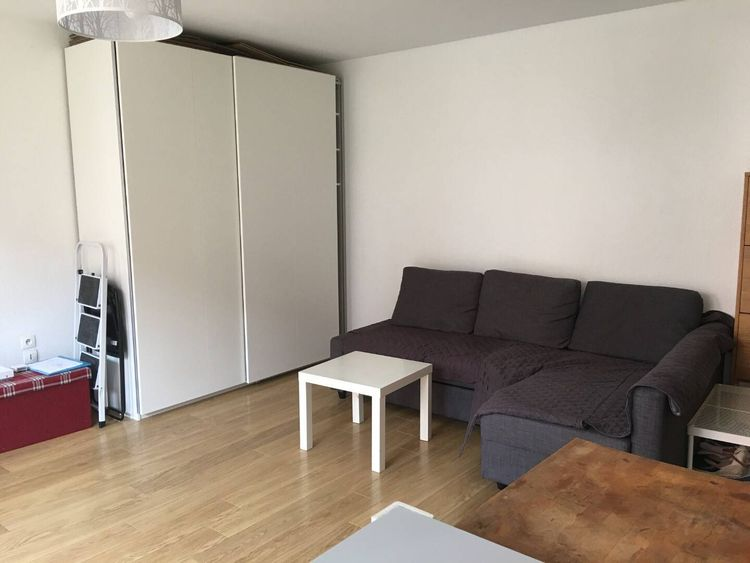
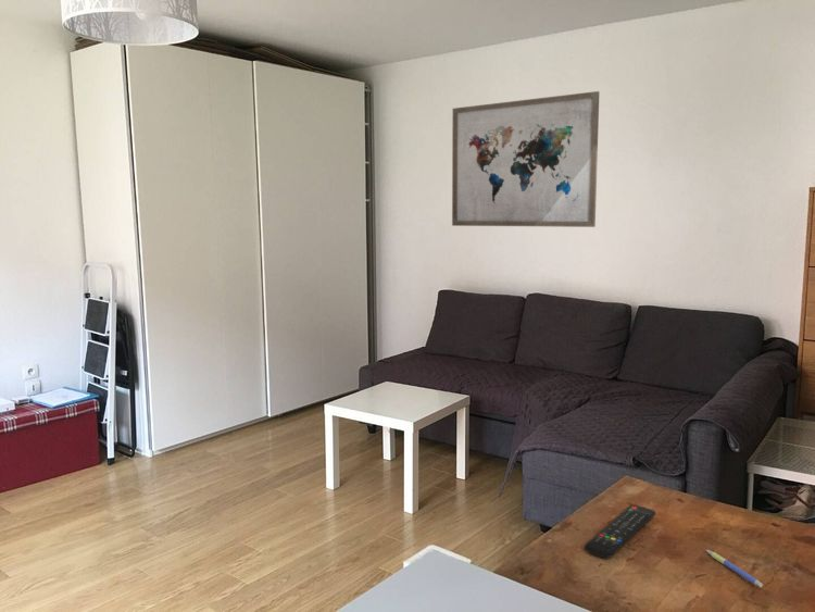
+ pen (731, 566)
+ remote control (622, 529)
+ wall art (519, 164)
